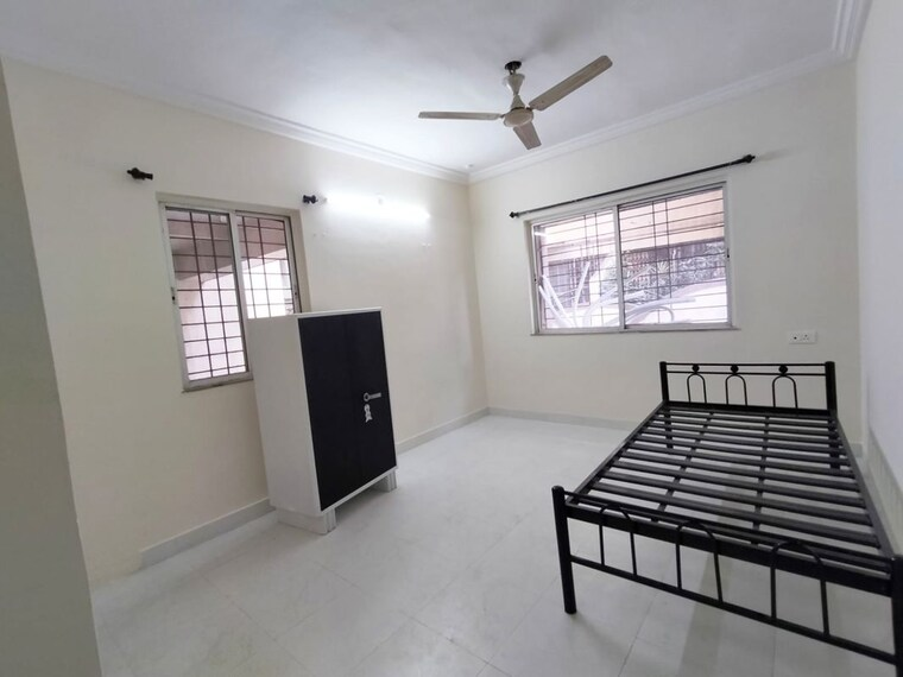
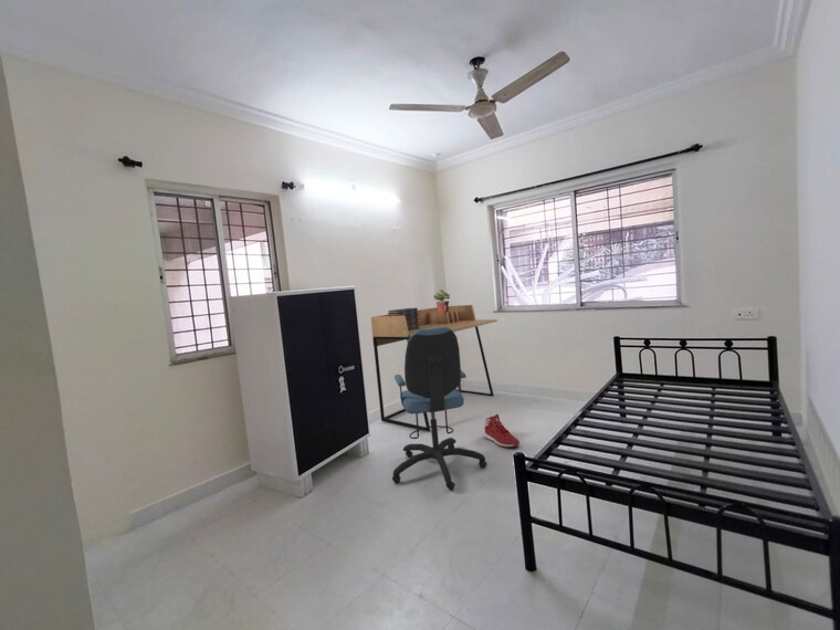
+ office chair (431, 398)
+ book stack (406, 319)
+ desk (453, 330)
+ potted plant (443, 312)
+ sneaker (500, 429)
